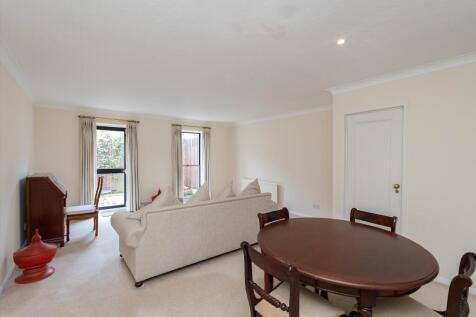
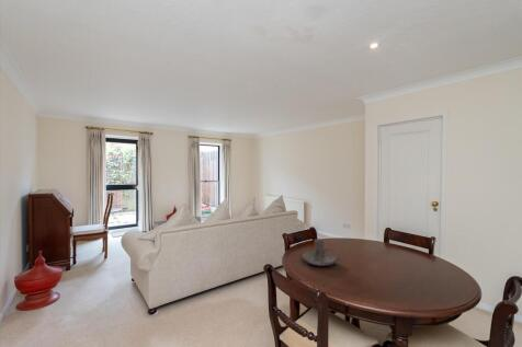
+ candle holder (322, 252)
